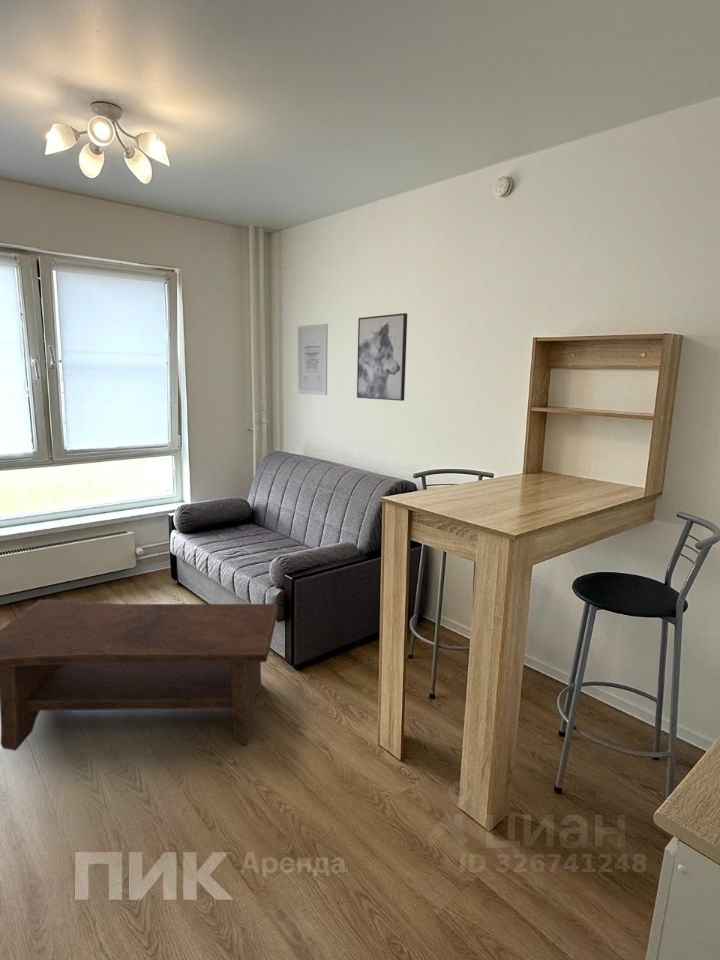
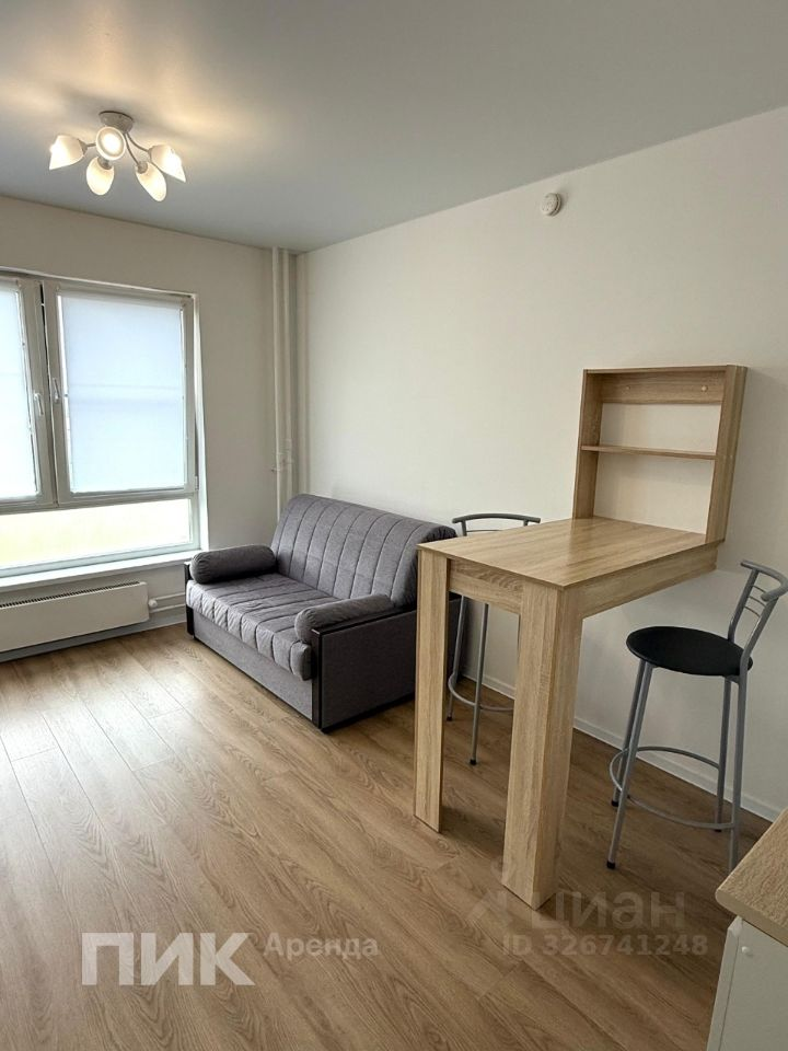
- wall art (380, 358)
- wall art (312, 360)
- coffee table (142, 670)
